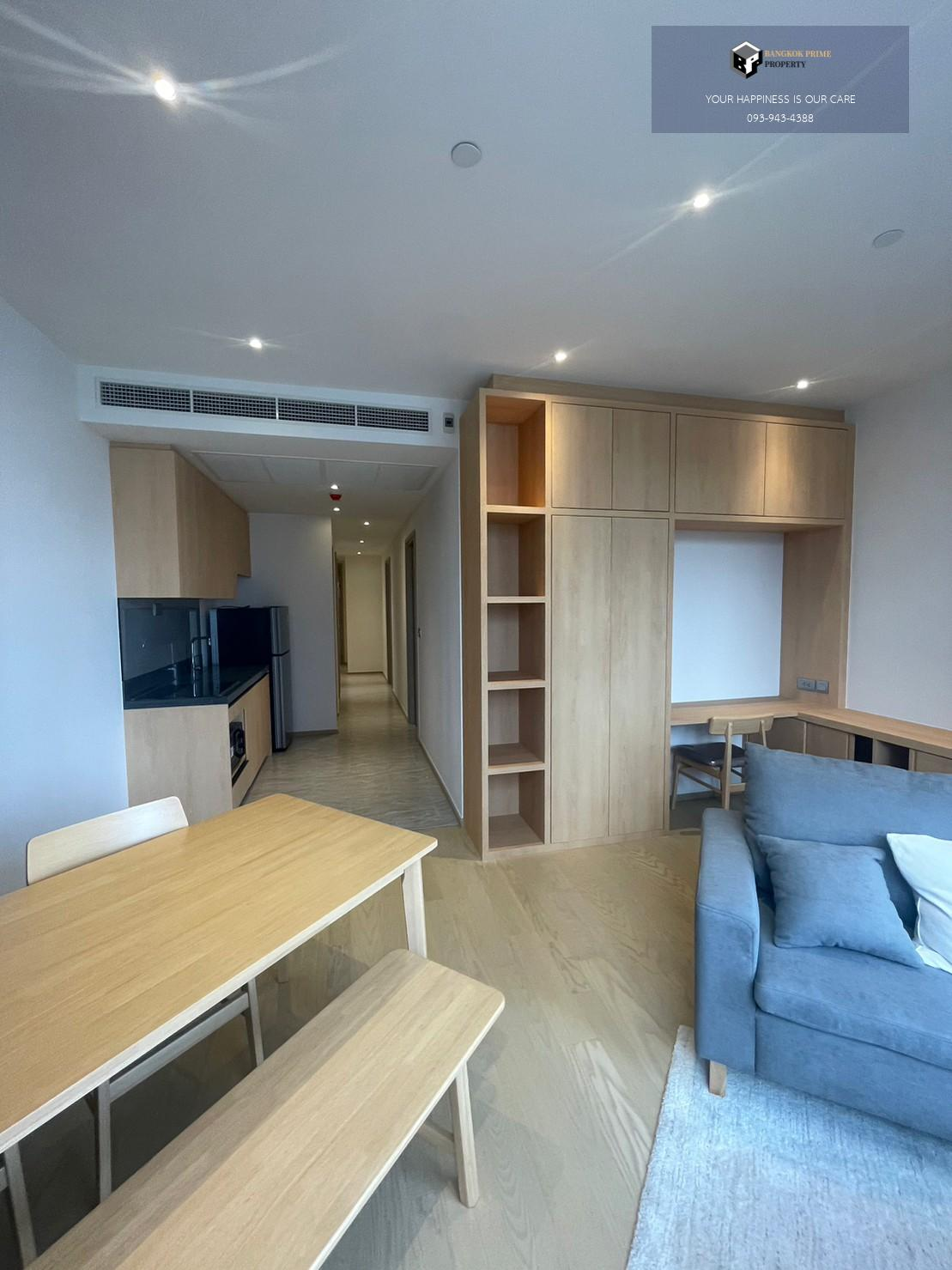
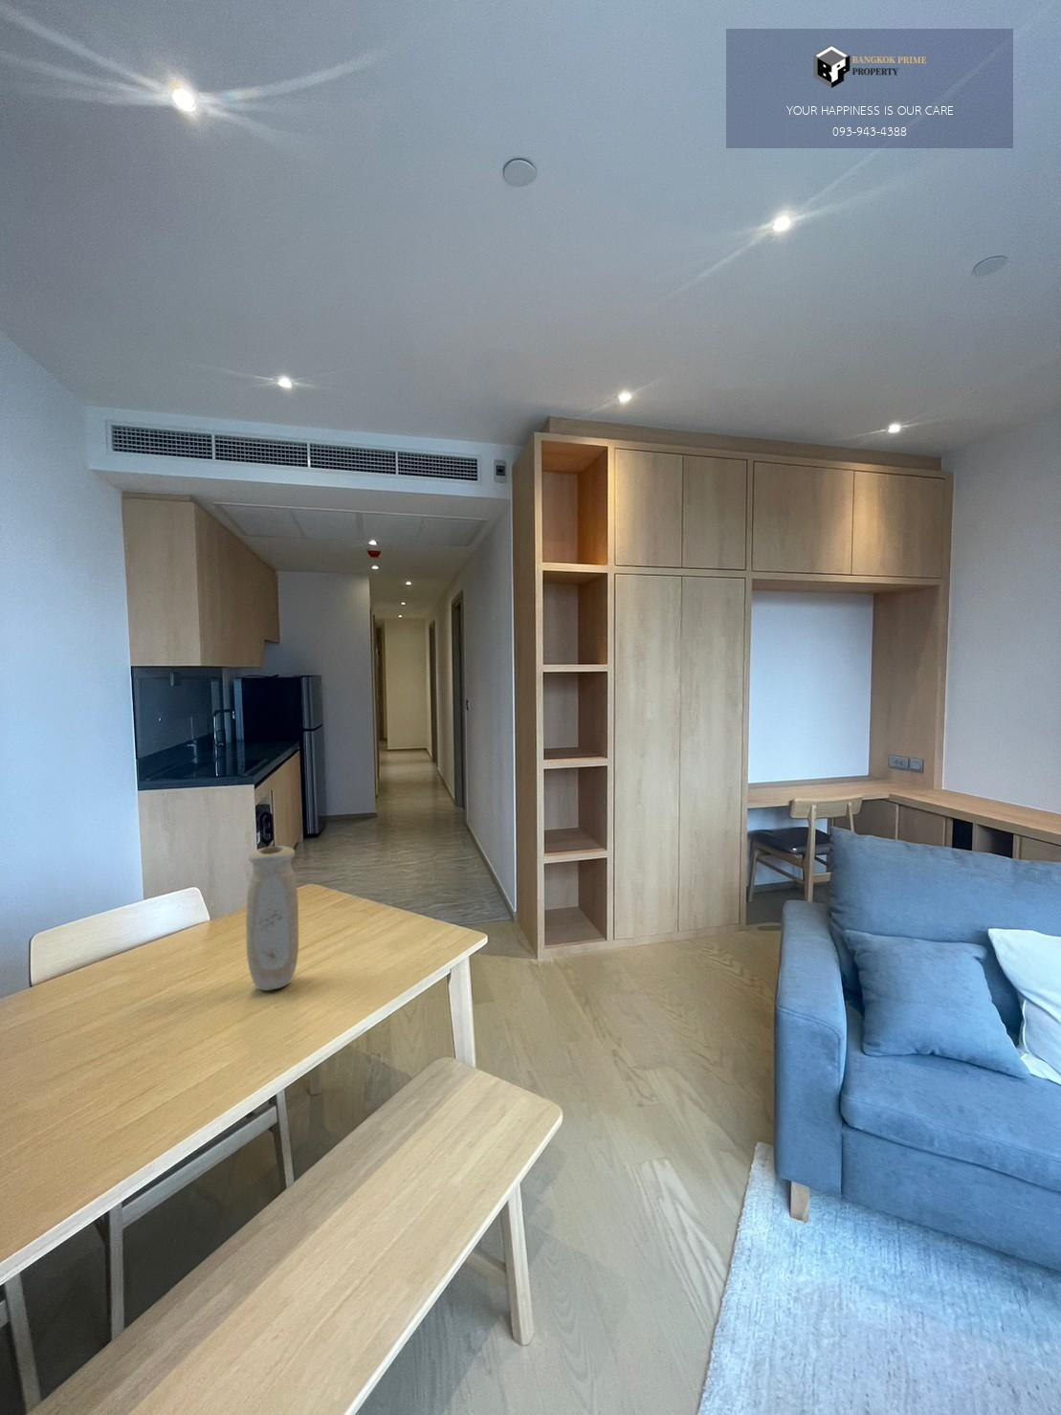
+ vase (273, 917)
